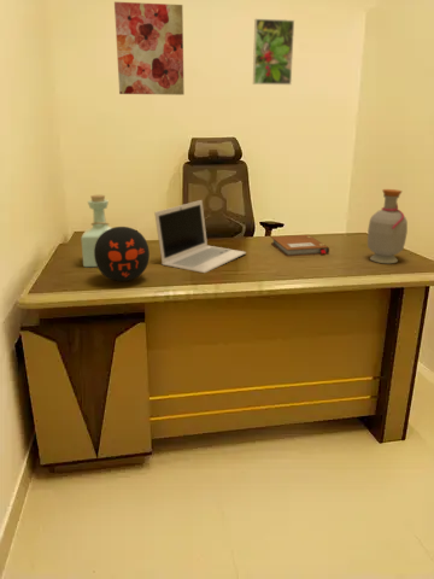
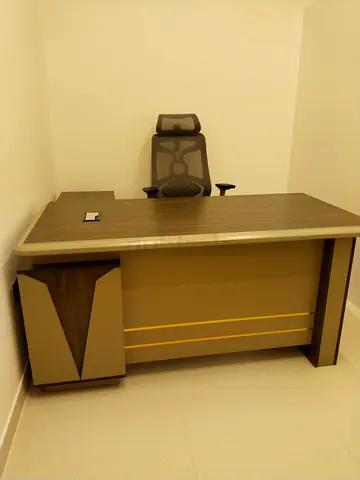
- laptop (203, 234)
- wall art (149, 49)
- decorative ball (122, 253)
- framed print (272, 52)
- bottle (100, 229)
- bottle (388, 226)
- notebook (299, 245)
